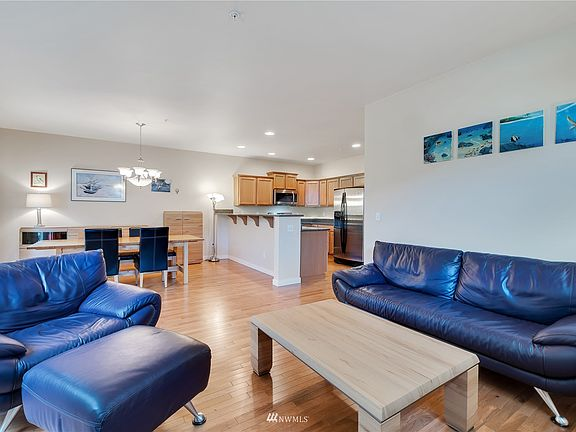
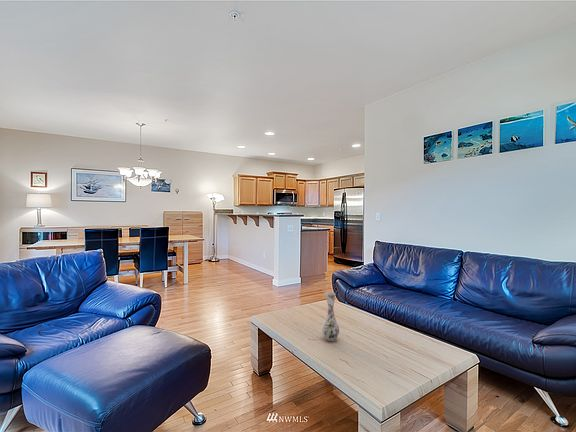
+ vase (330, 316)
